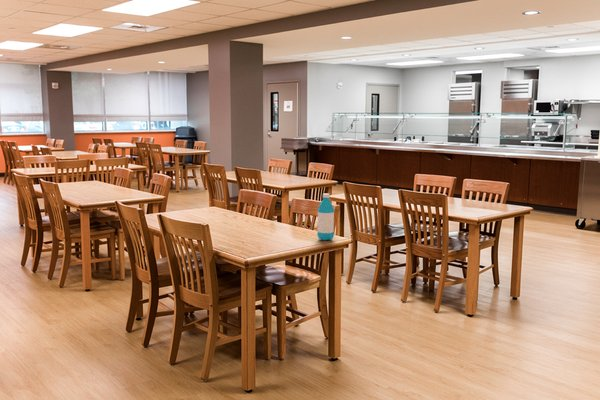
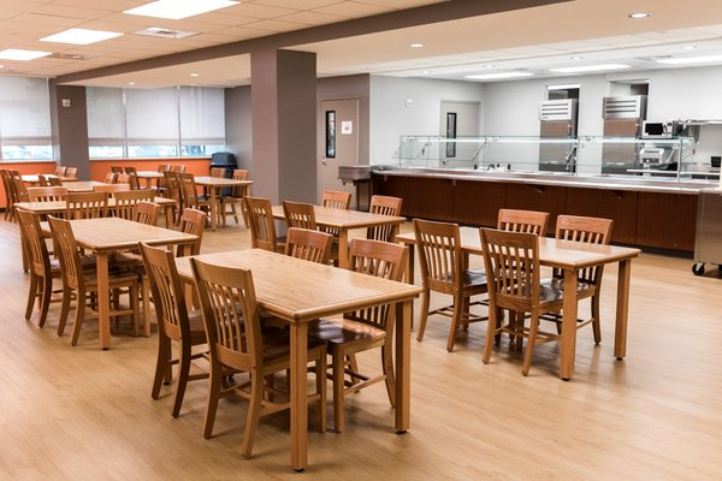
- water bottle (325, 216)
